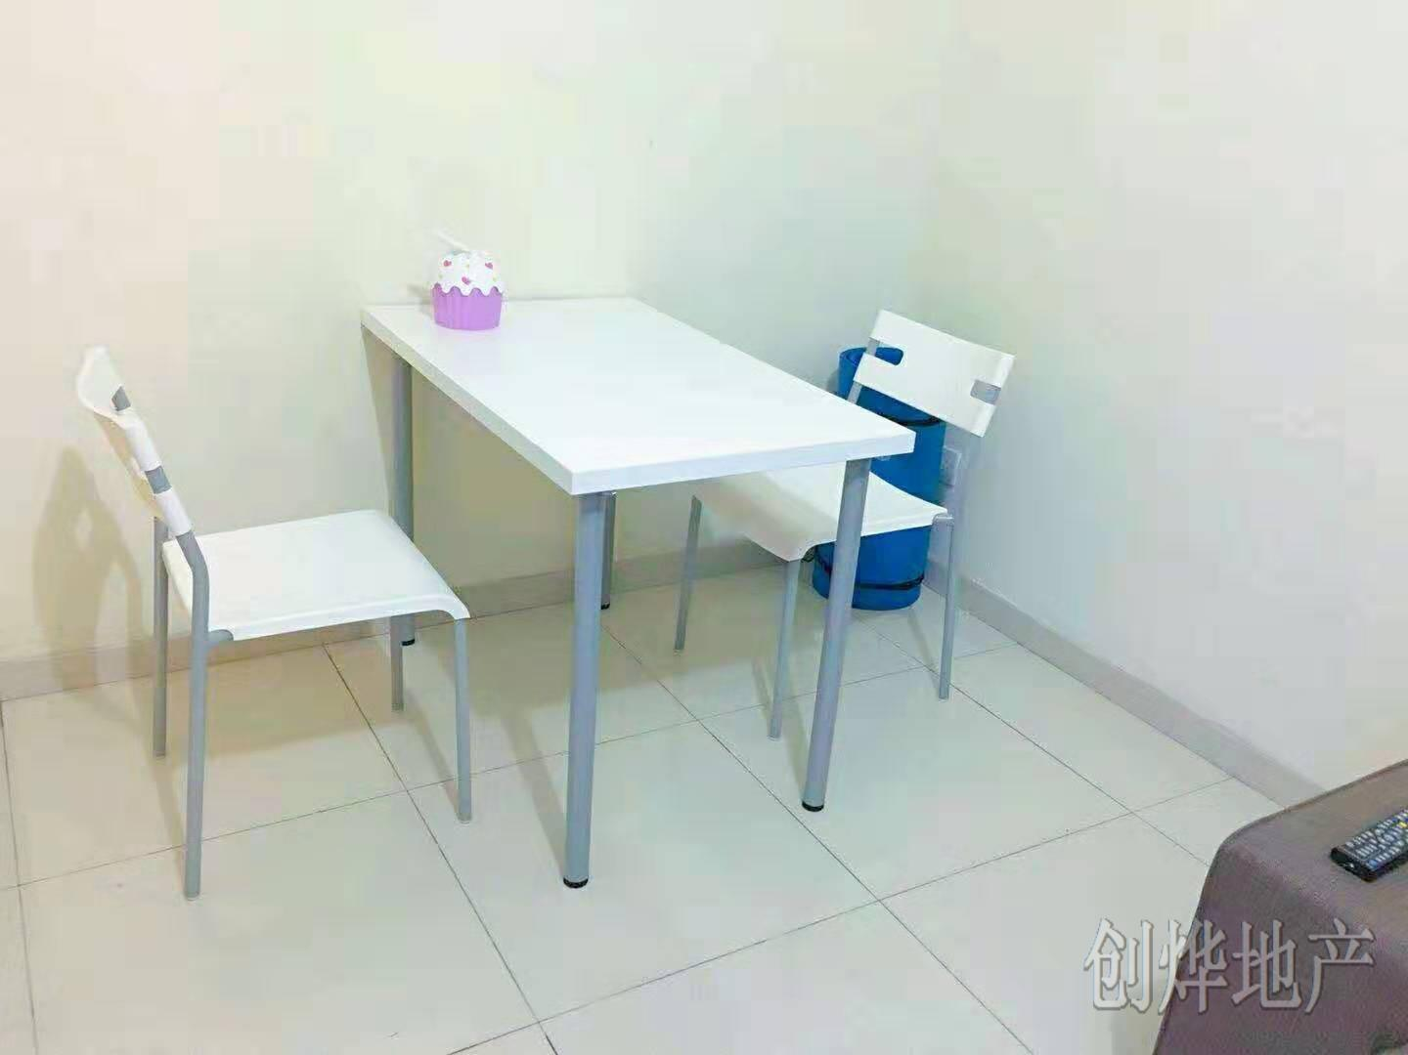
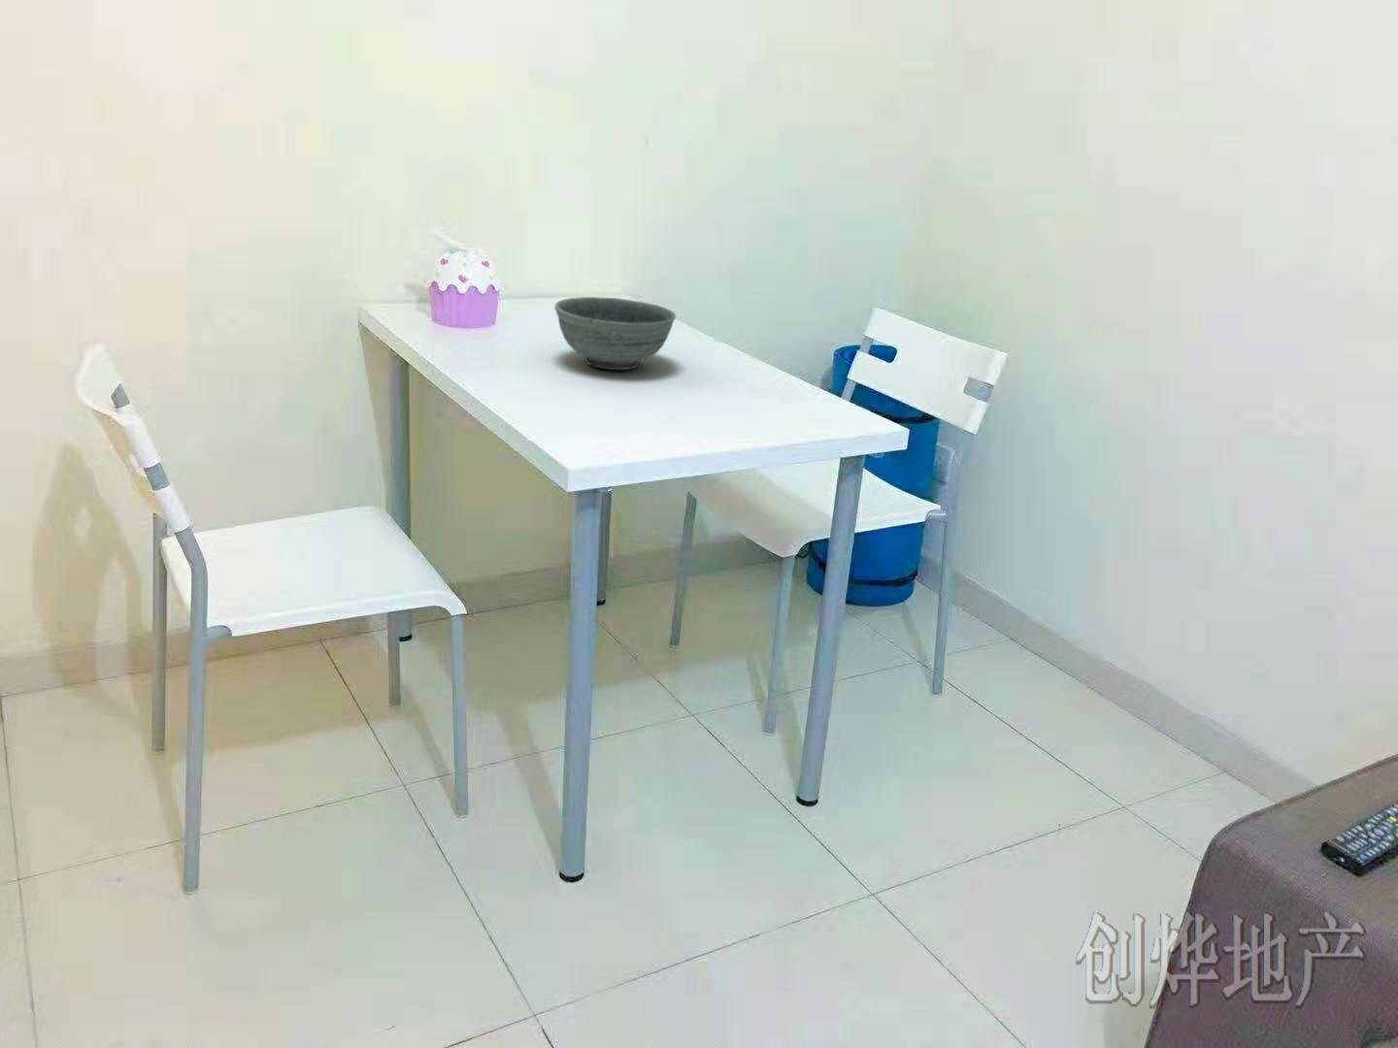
+ bowl (614, 336)
